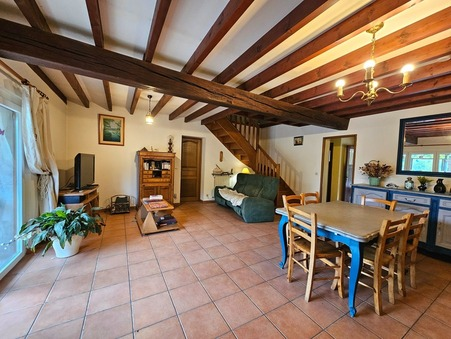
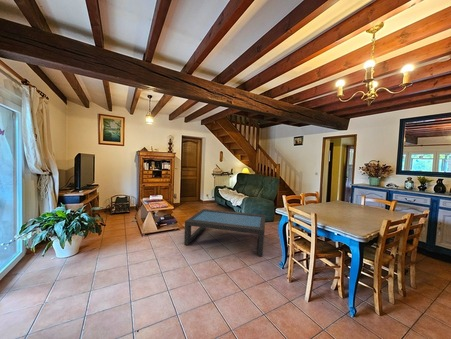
+ coffee table (227, 228)
